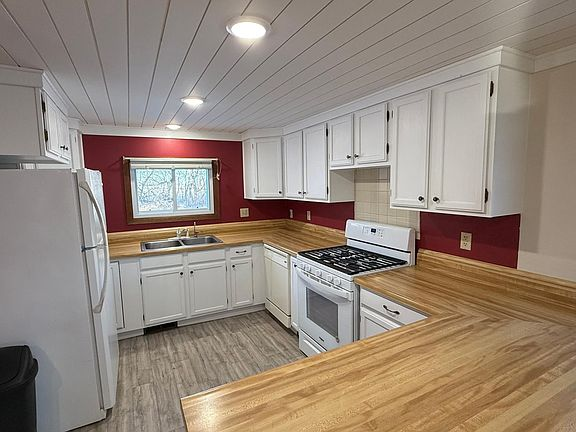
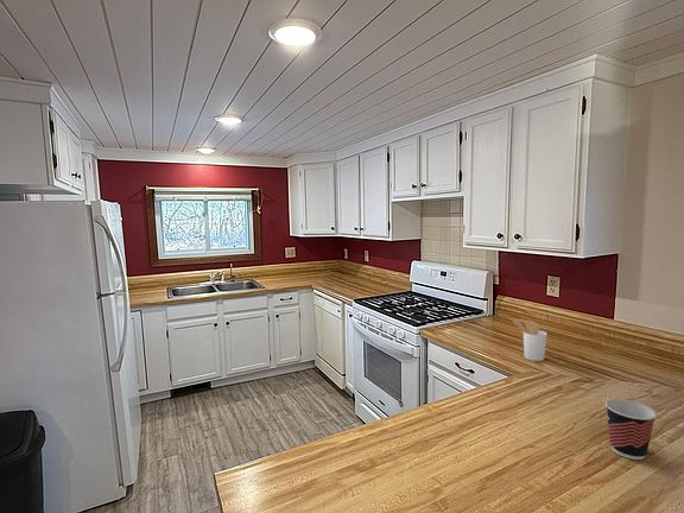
+ utensil holder (528, 337)
+ cup (628, 430)
